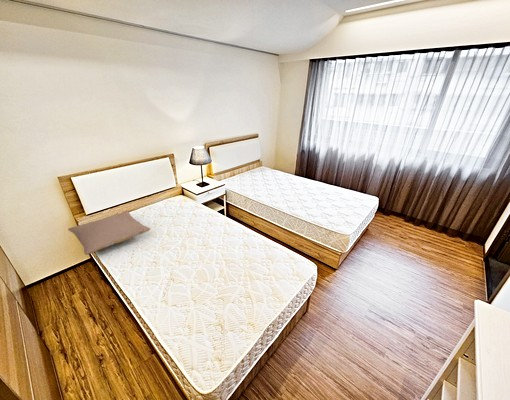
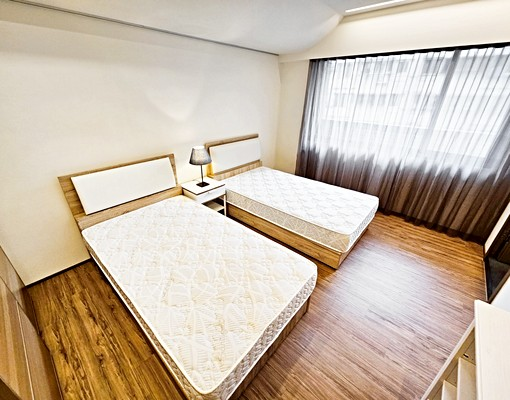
- pillow (110, 230)
